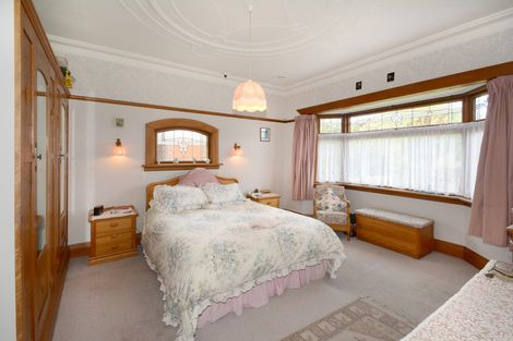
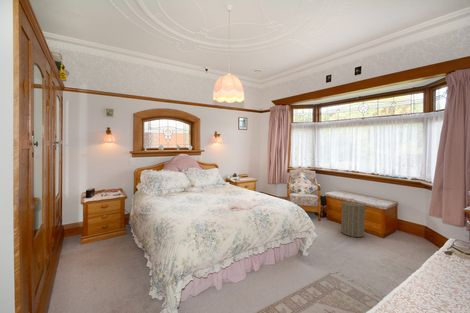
+ laundry hamper (353, 216)
